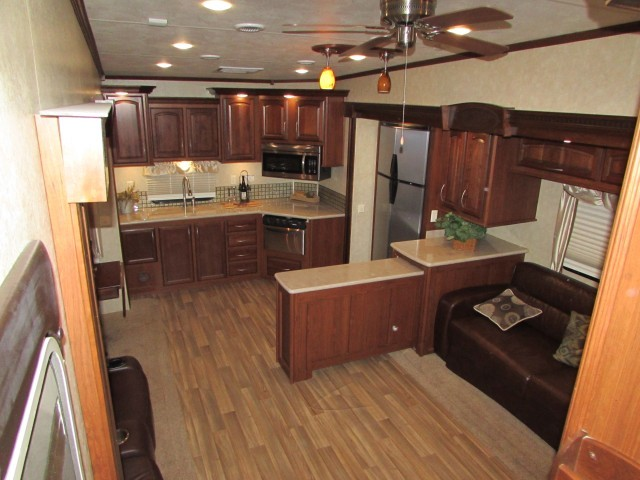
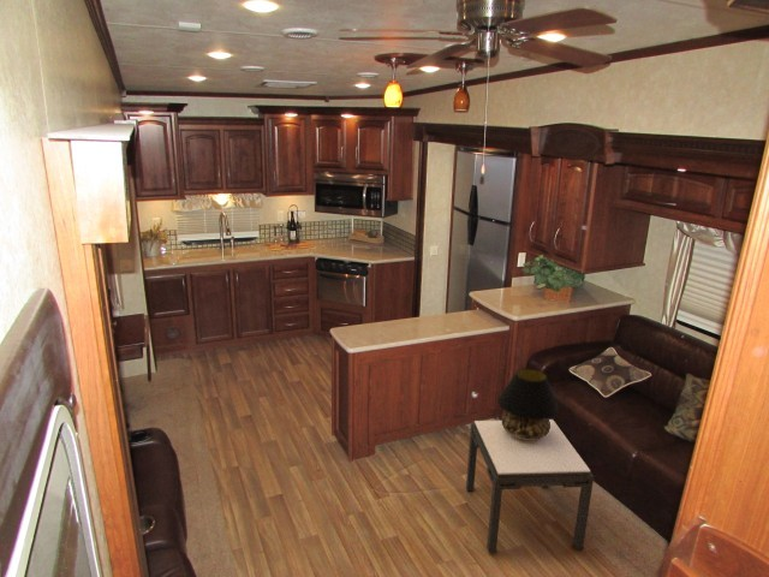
+ table lamp (527, 404)
+ side table (523, 480)
